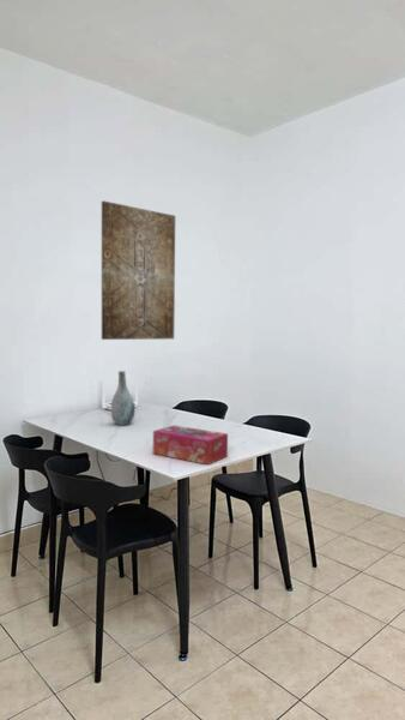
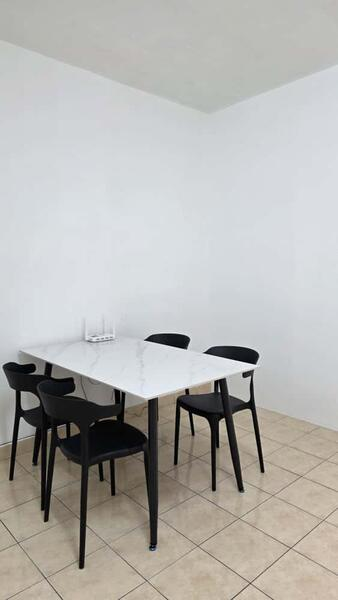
- wall art (139, 274)
- tissue box (189, 443)
- vase (122, 397)
